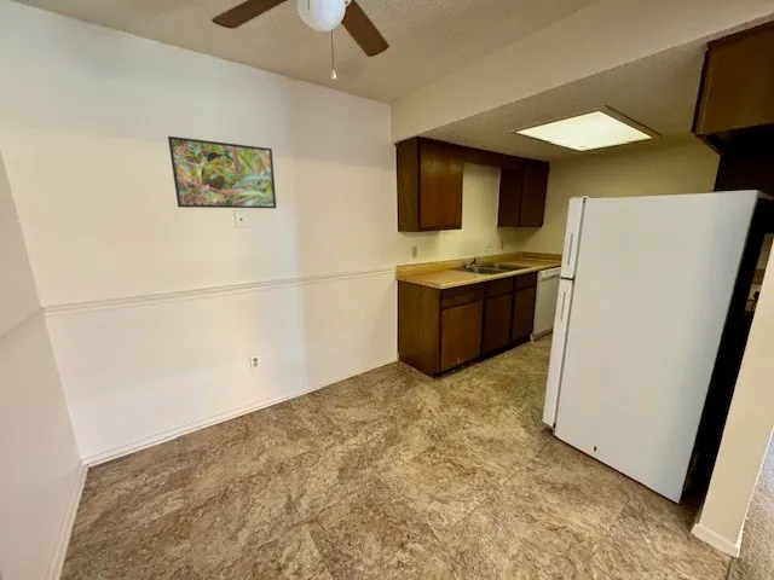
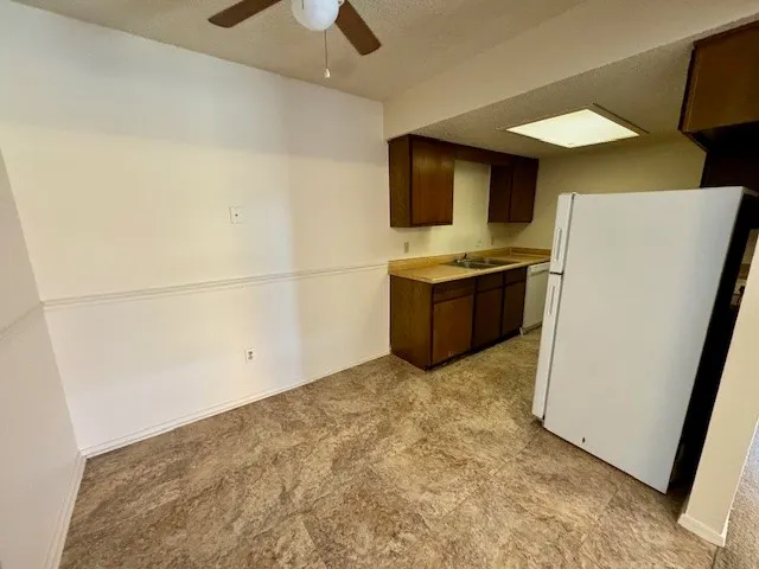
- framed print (227, 175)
